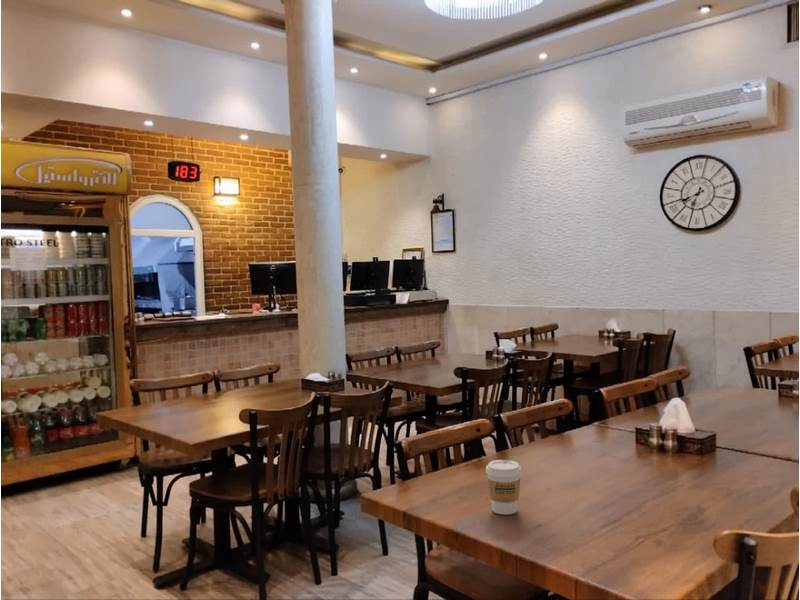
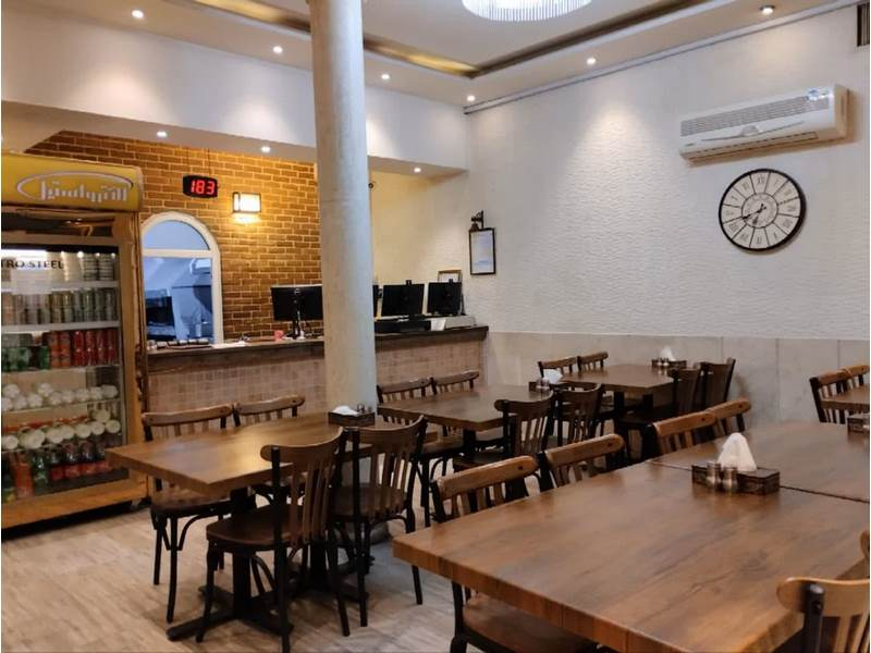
- coffee cup (503, 486)
